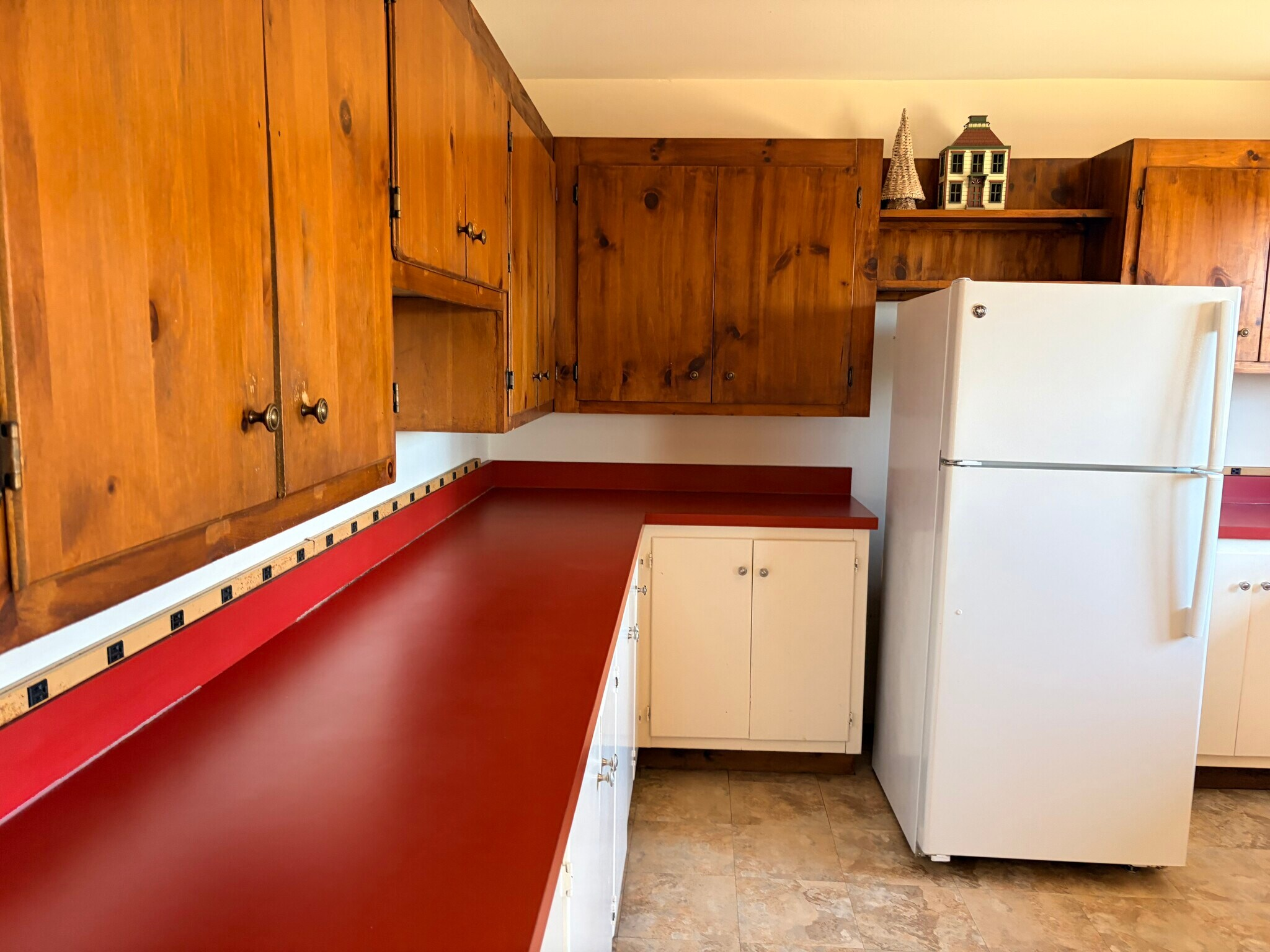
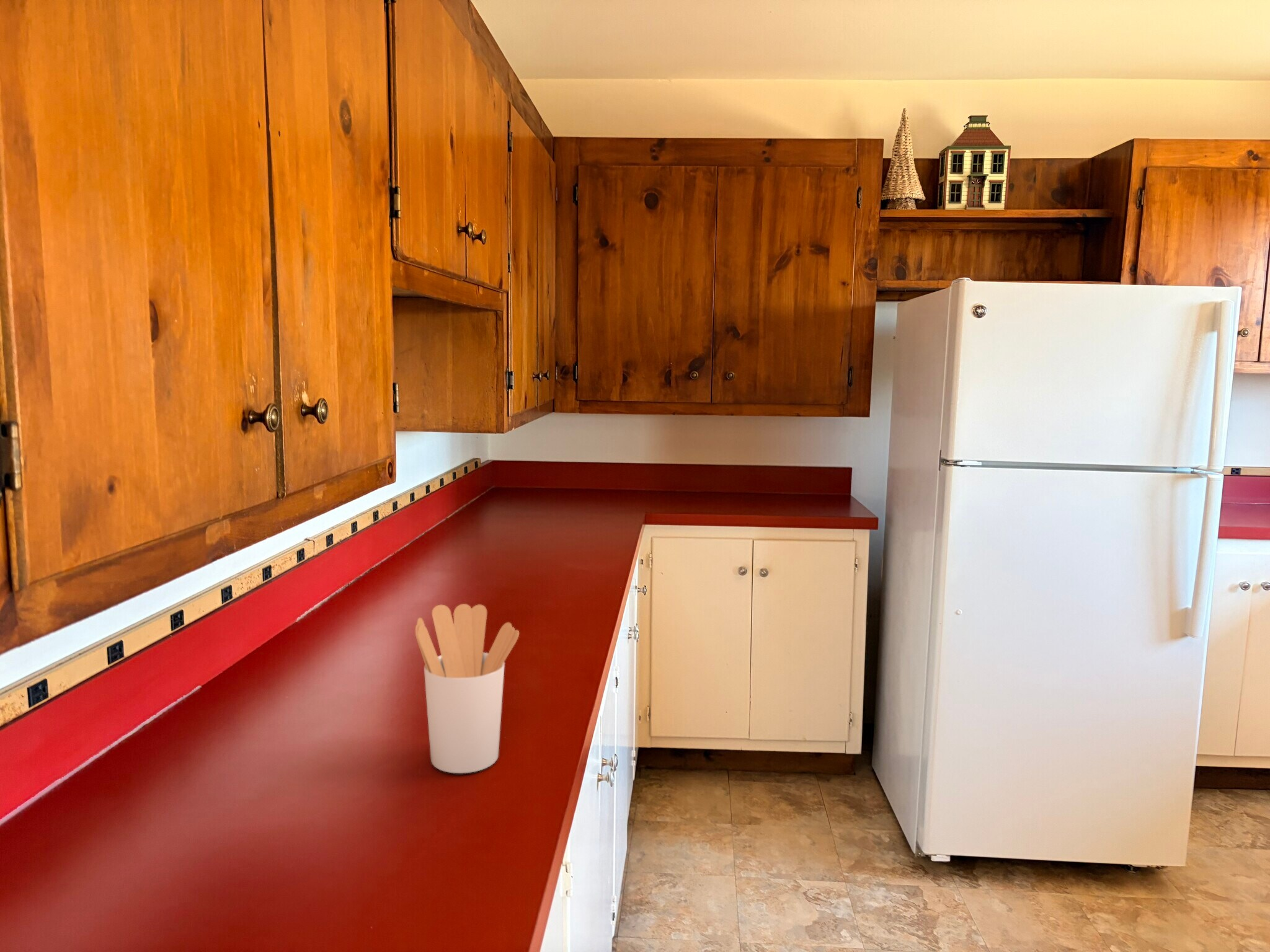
+ utensil holder (463, 681)
